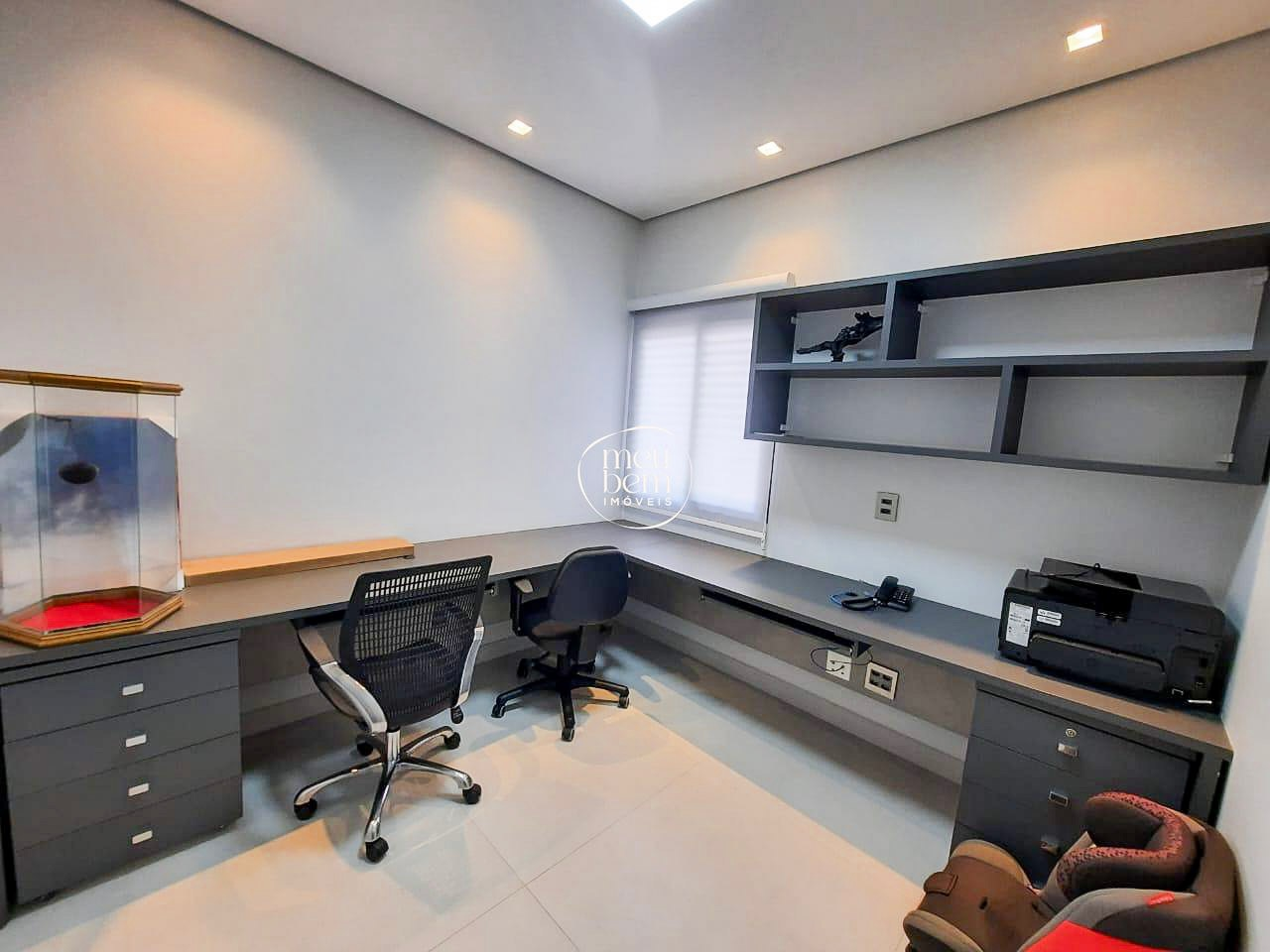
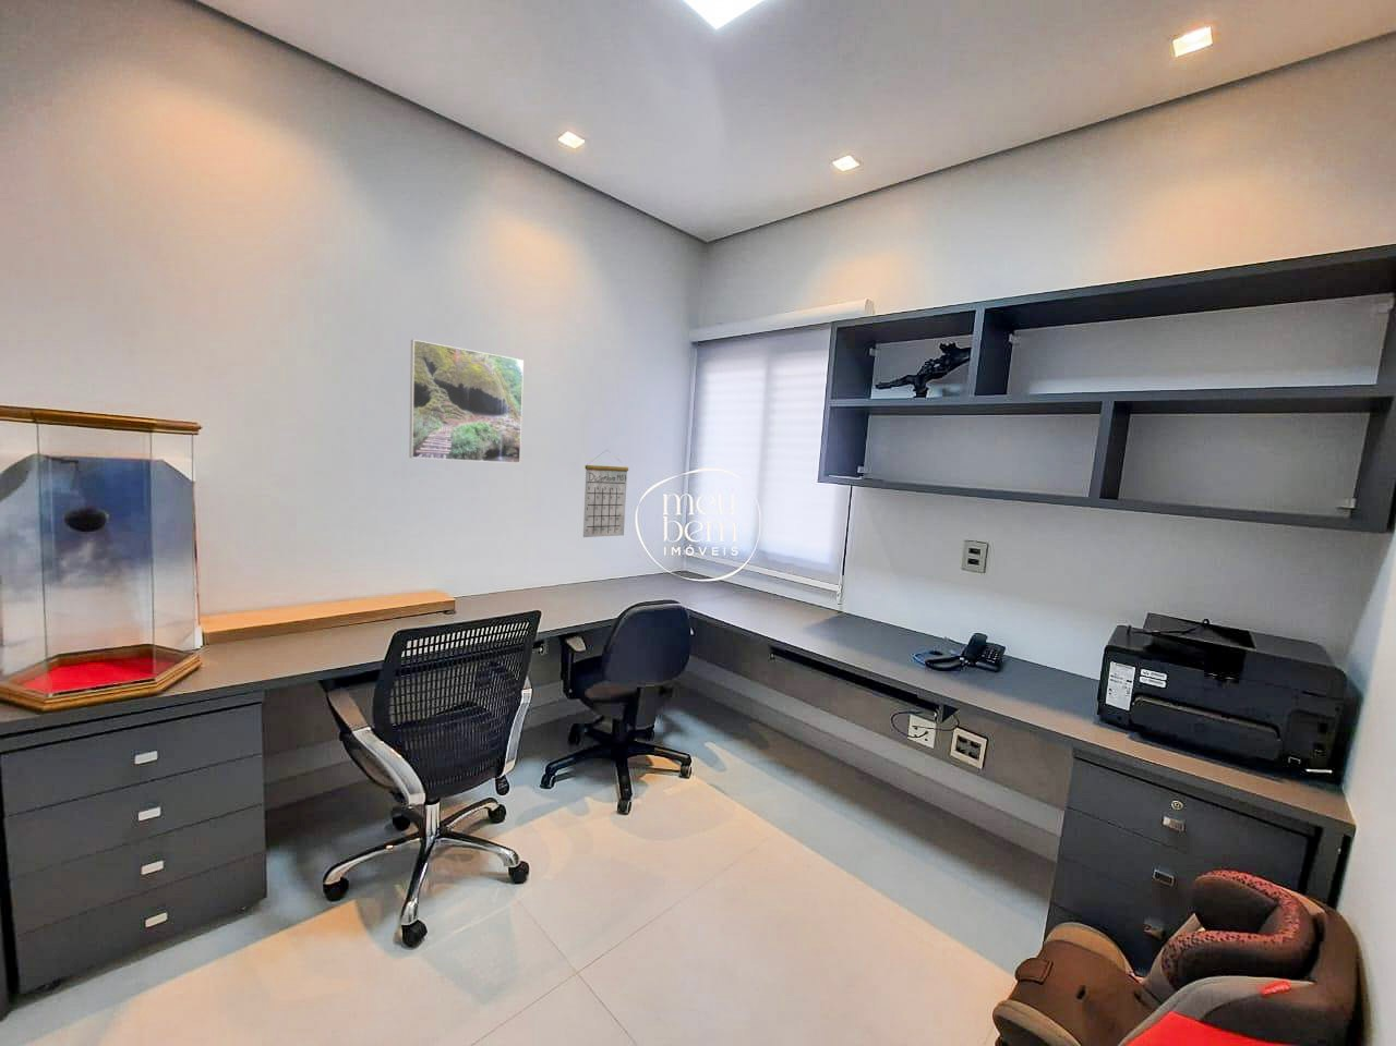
+ calendar (606, 492)
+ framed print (469, 405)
